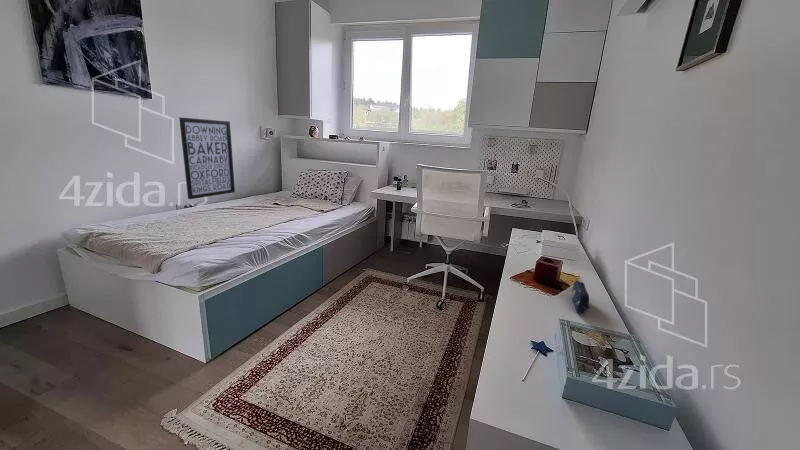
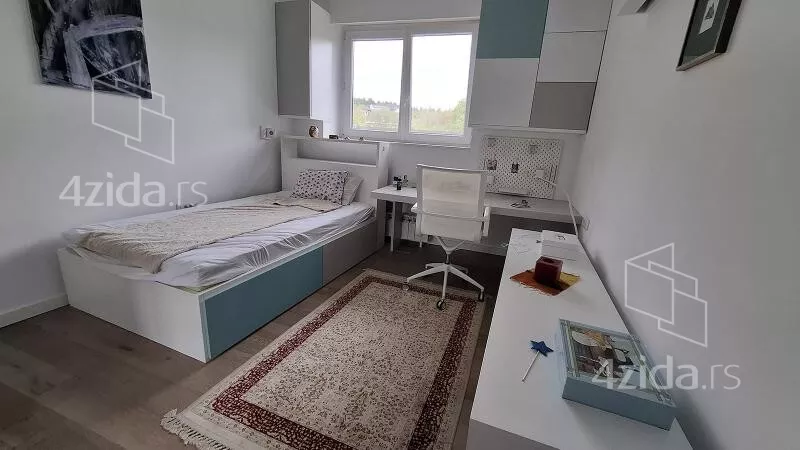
- pencil case (579, 296)
- wall art (209, 158)
